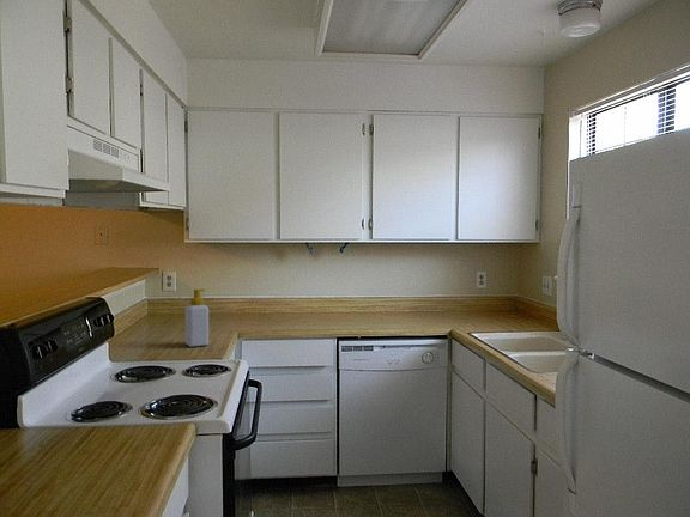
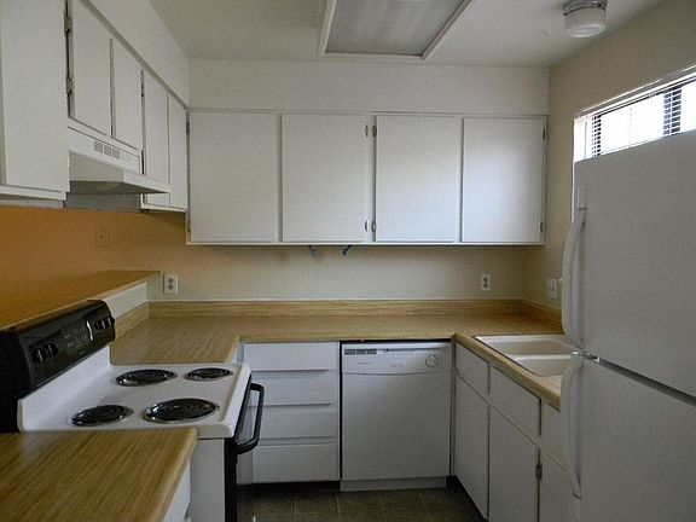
- soap bottle (196, 317)
